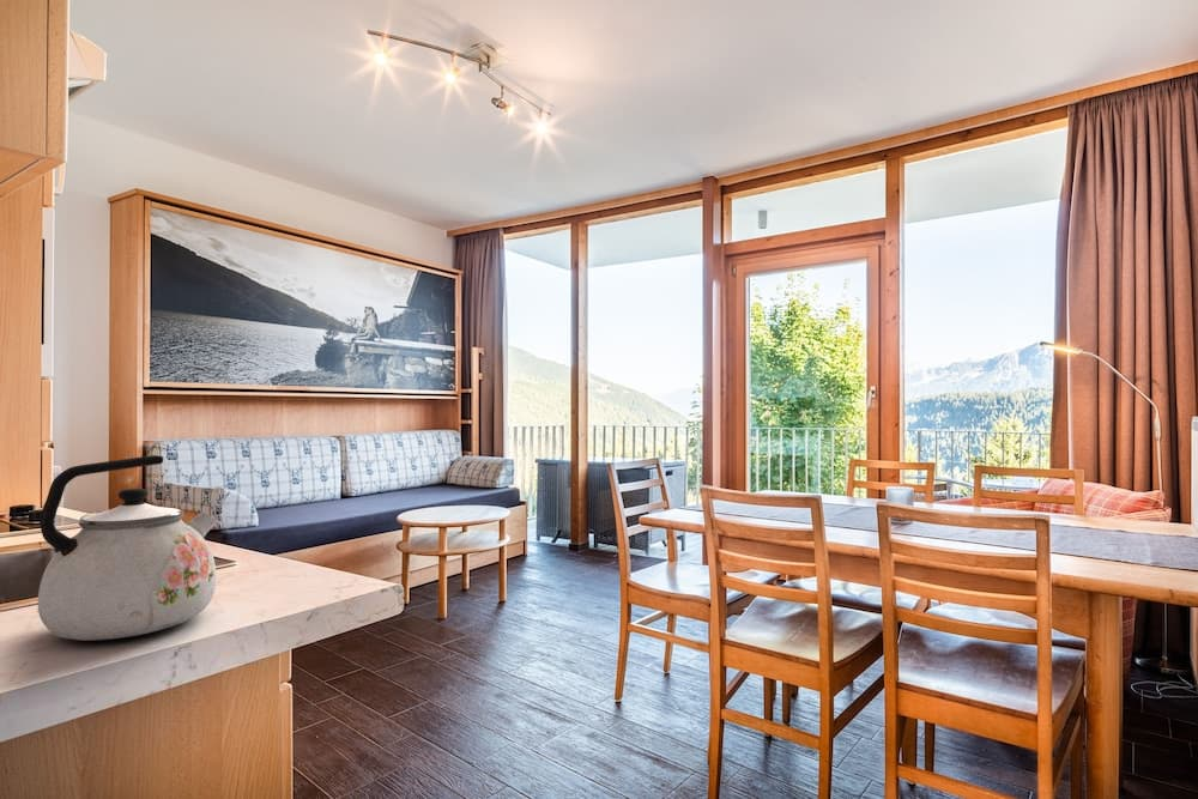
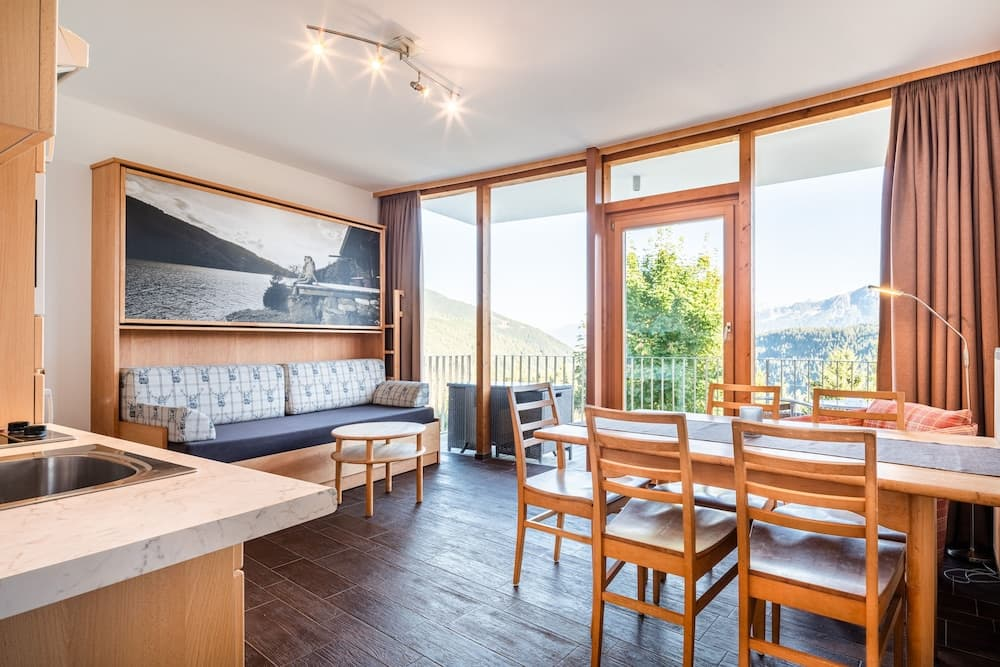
- kettle (134, 540)
